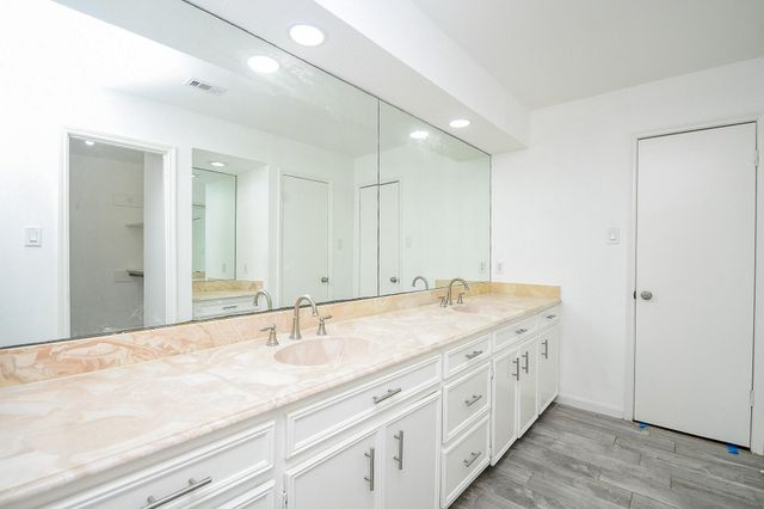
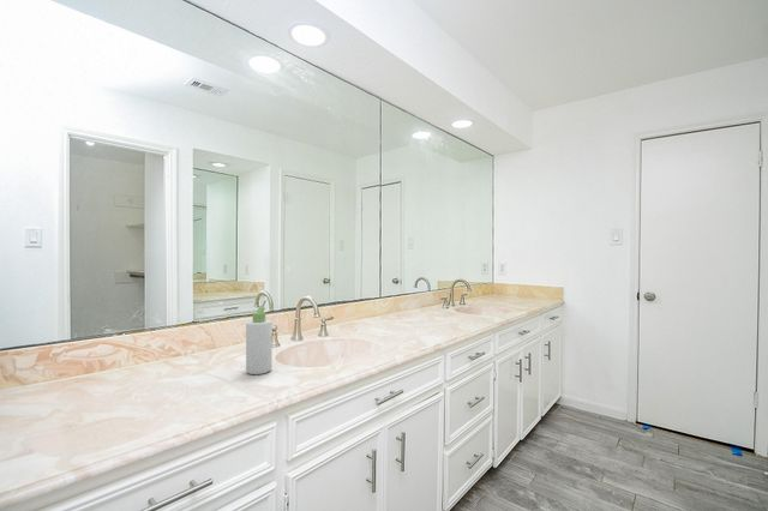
+ bottle (259, 336)
